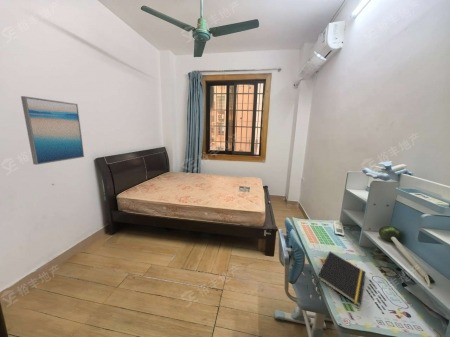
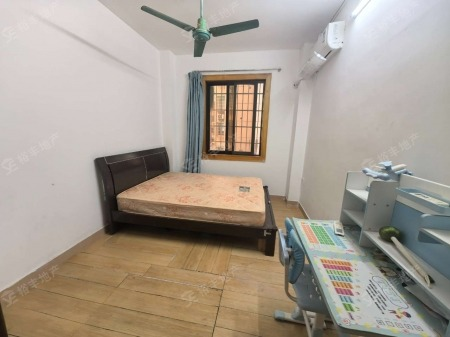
- wall art (57, 131)
- notepad (342, 274)
